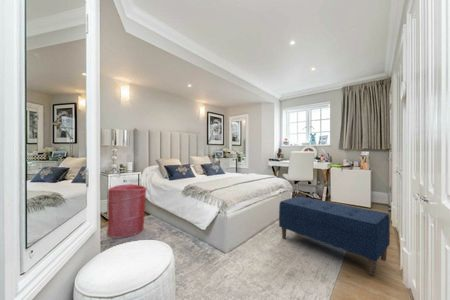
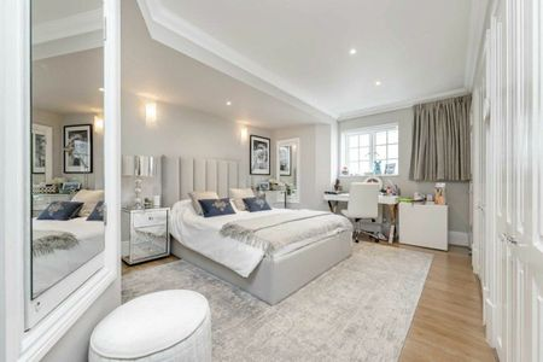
- bench (328, 227)
- laundry hamper (127, 208)
